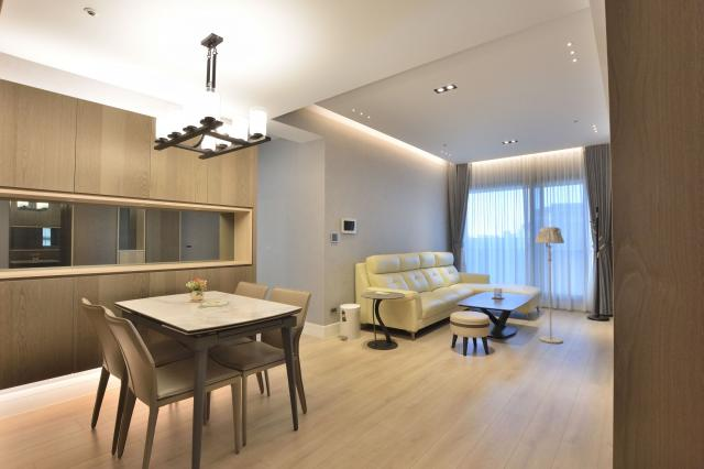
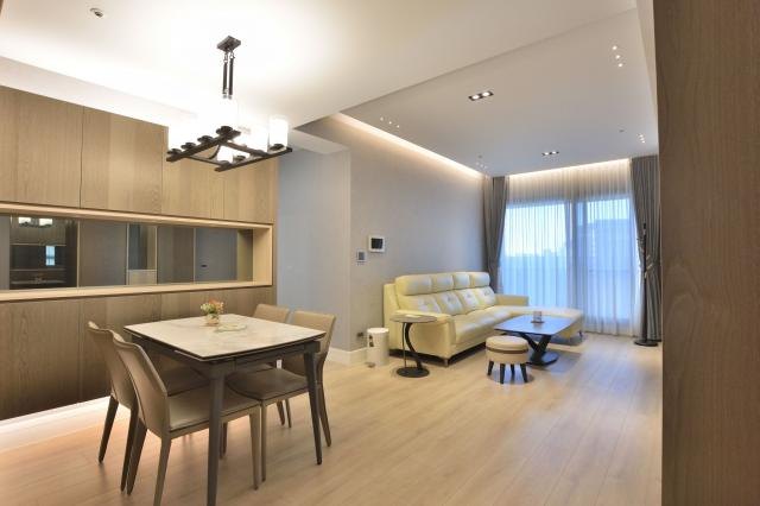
- floor lamp (549, 283)
